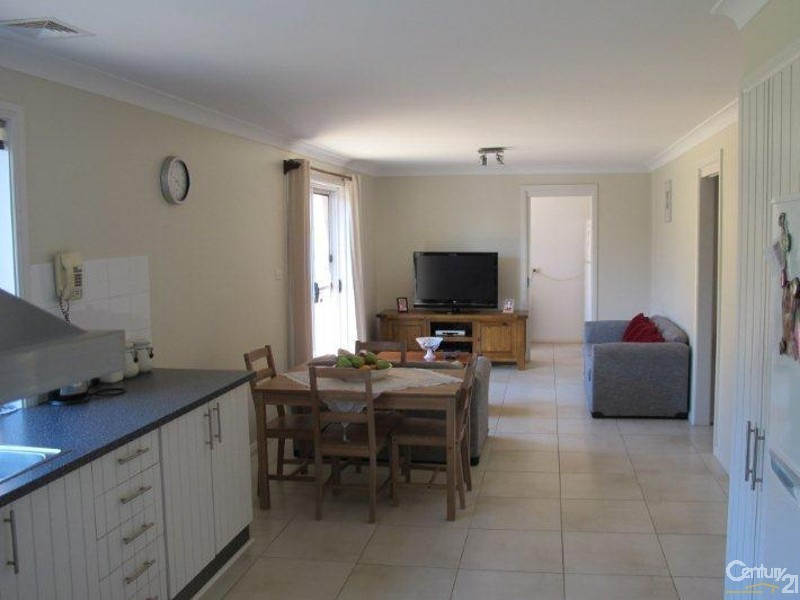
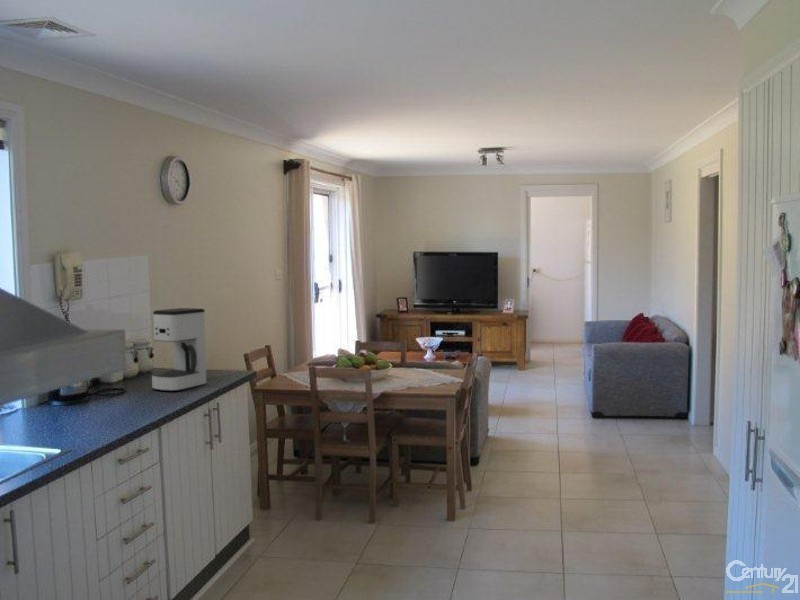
+ coffee maker (179, 348)
